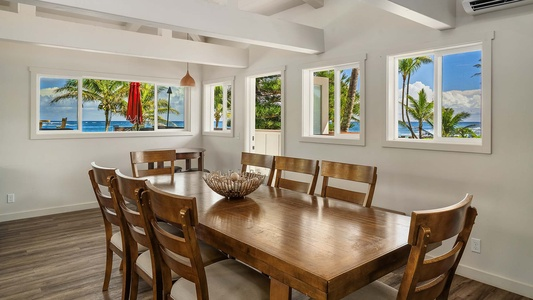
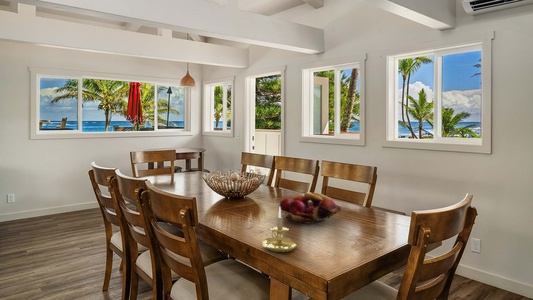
+ fruit basket (309, 206)
+ candle holder (278, 226)
